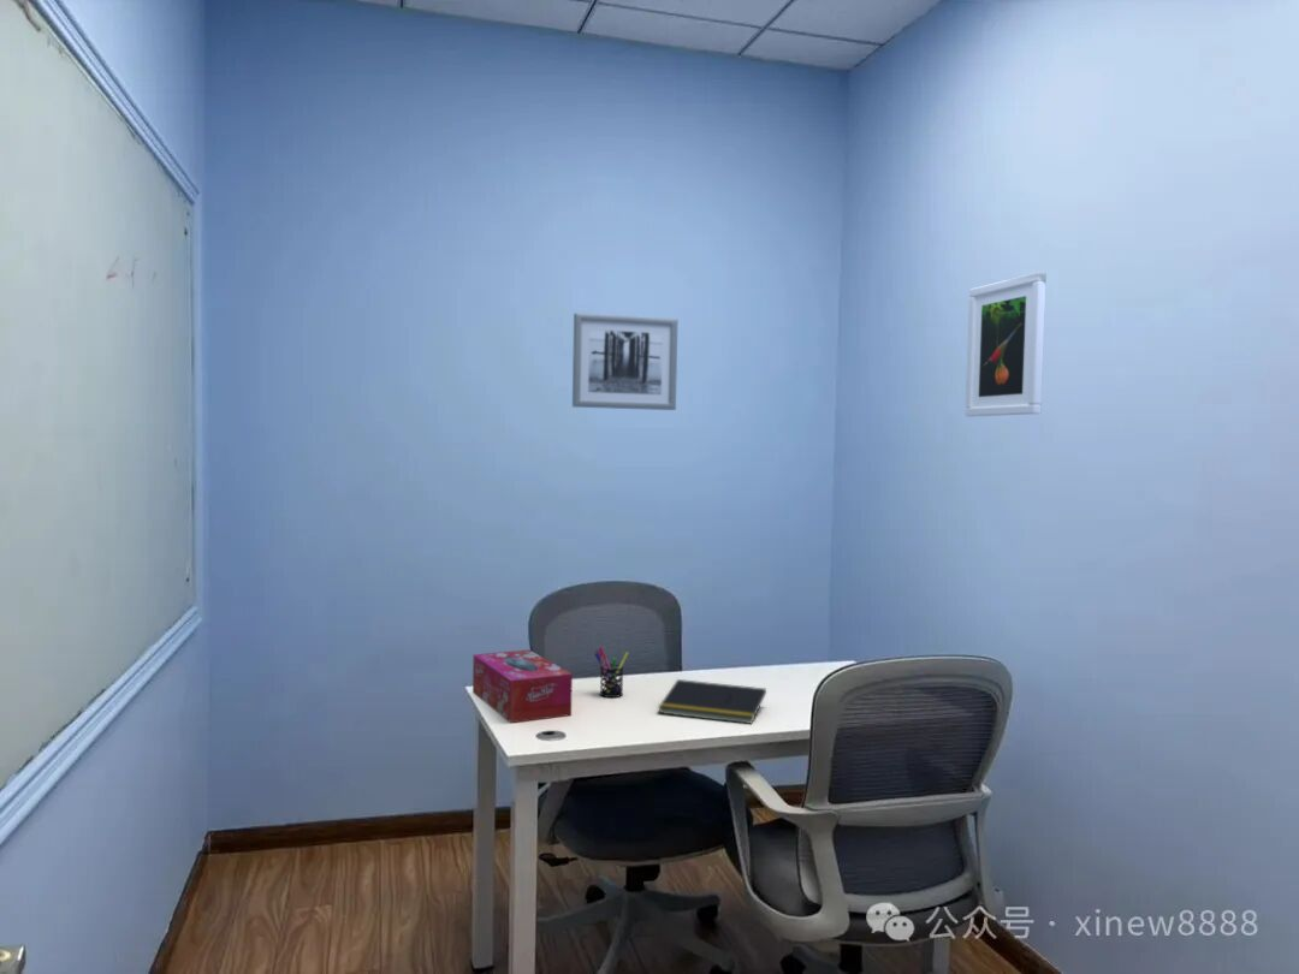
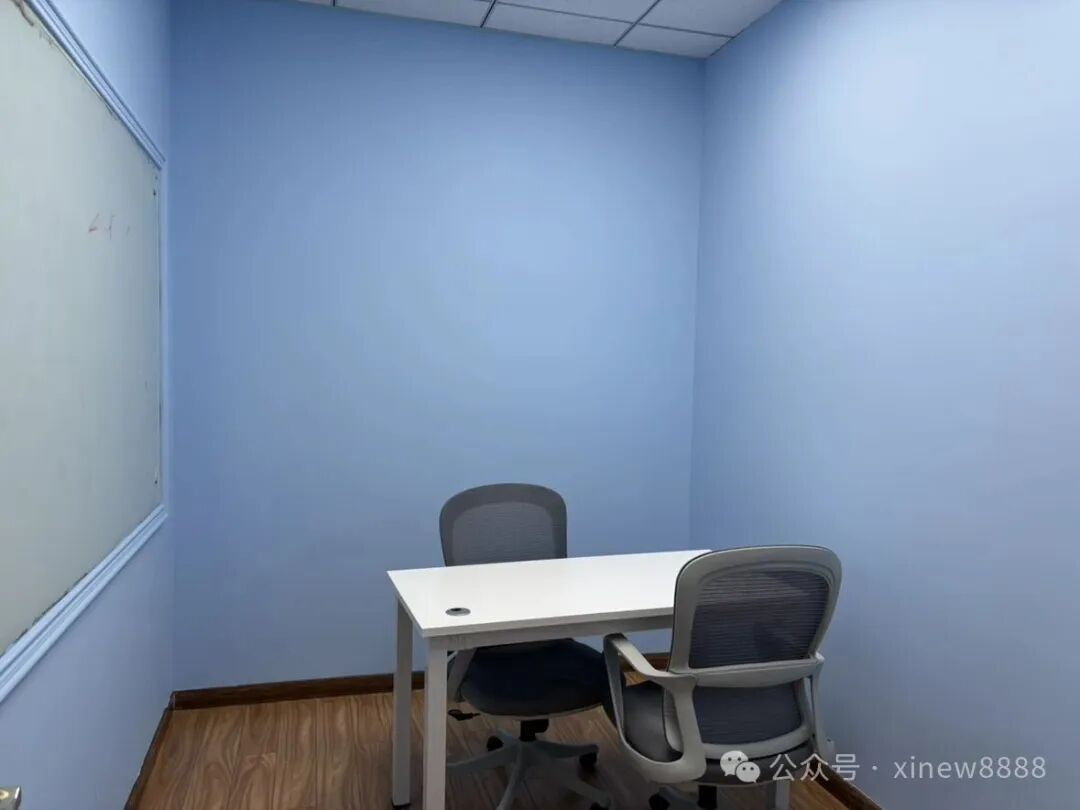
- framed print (1003, 348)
- tissue box (520, 683)
- notepad (712, 700)
- wall art (625, 362)
- pen holder (610, 671)
